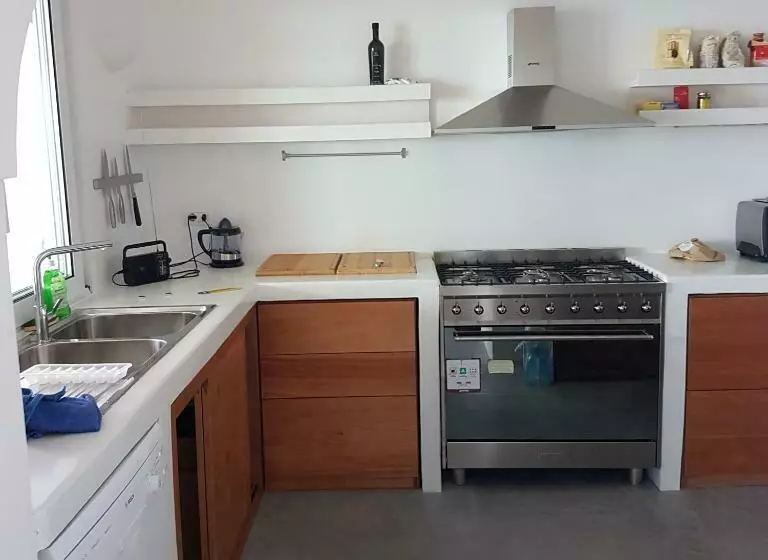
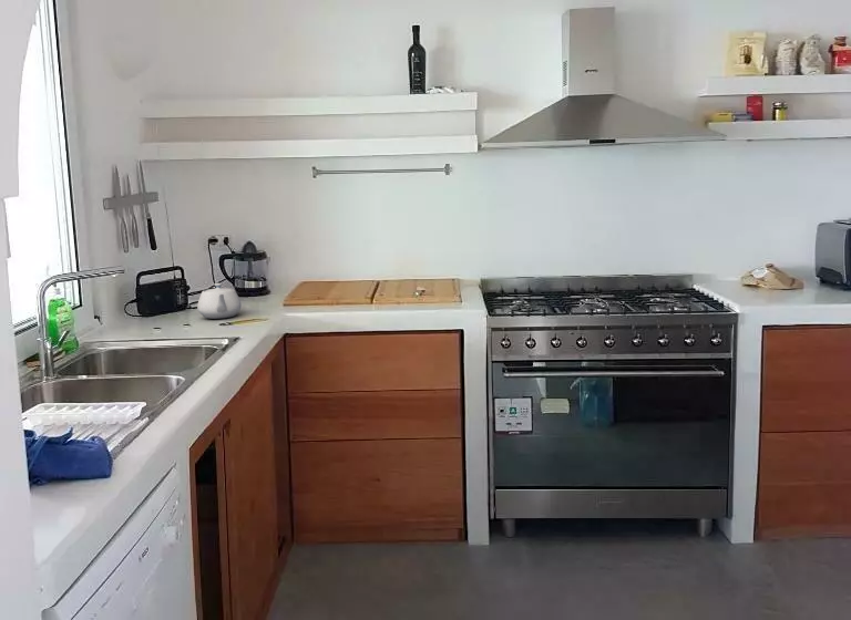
+ teapot (219, 300)
